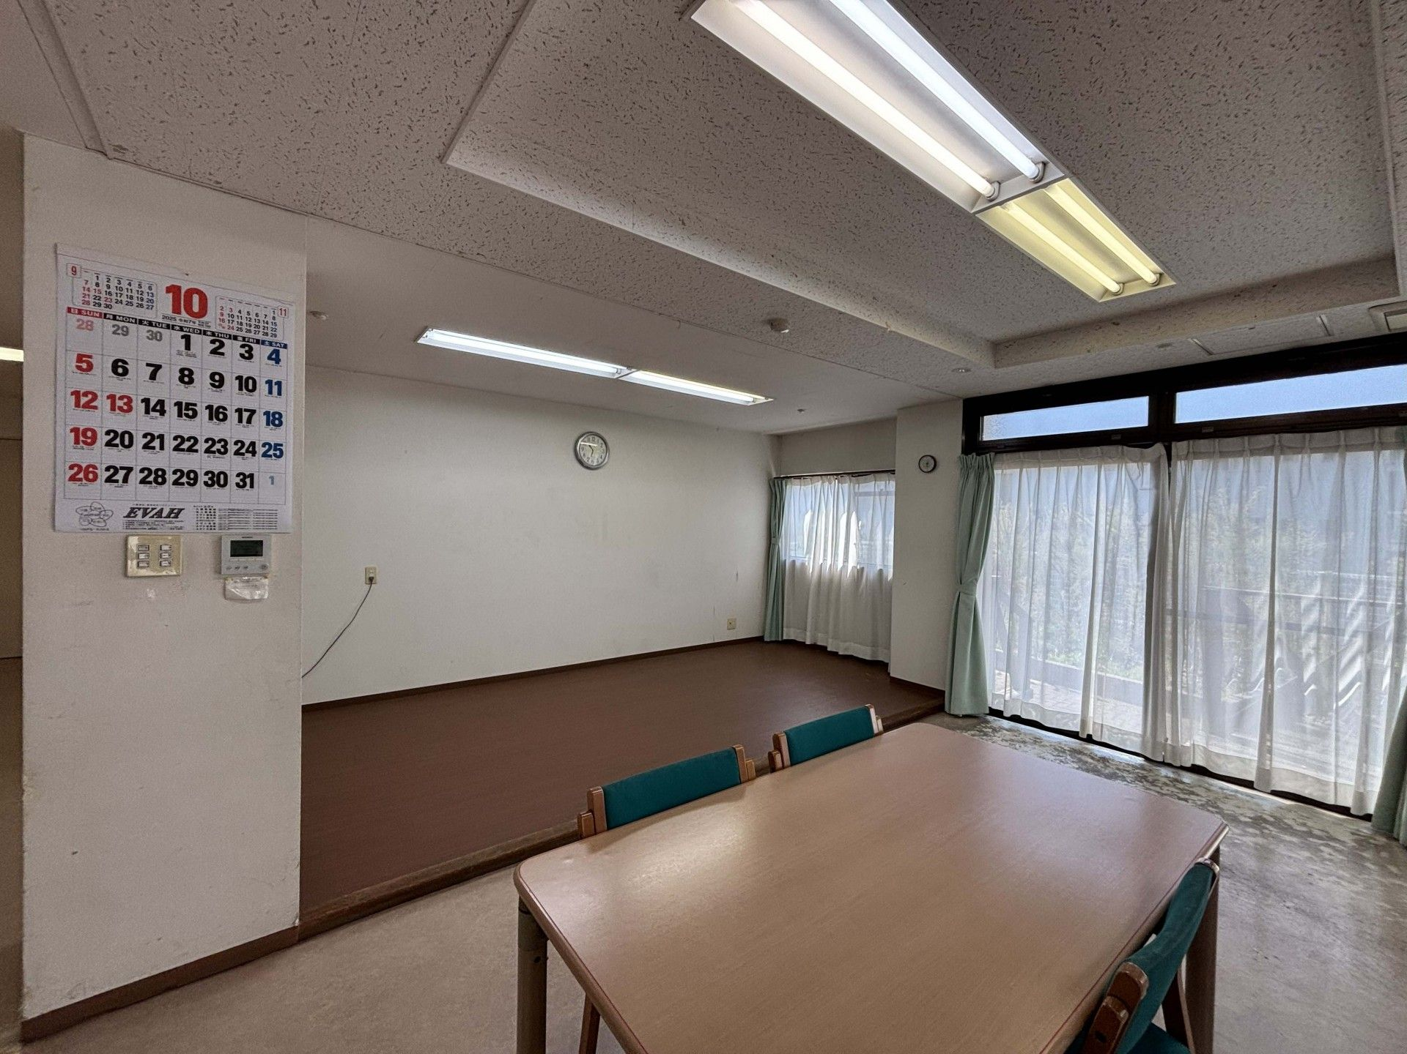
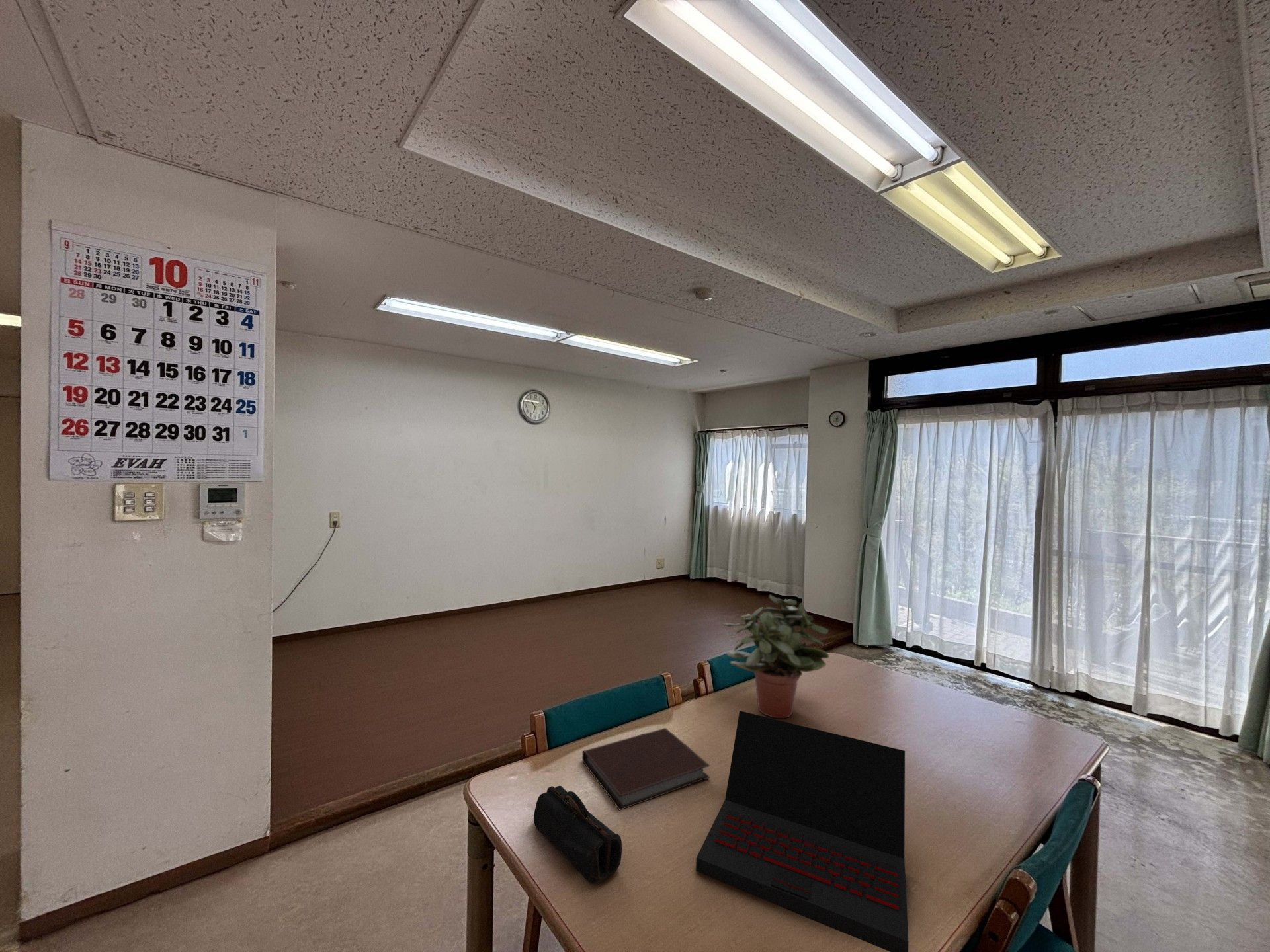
+ notebook (644, 763)
+ pencil case (576, 819)
+ potted plant (775, 656)
+ laptop (806, 805)
